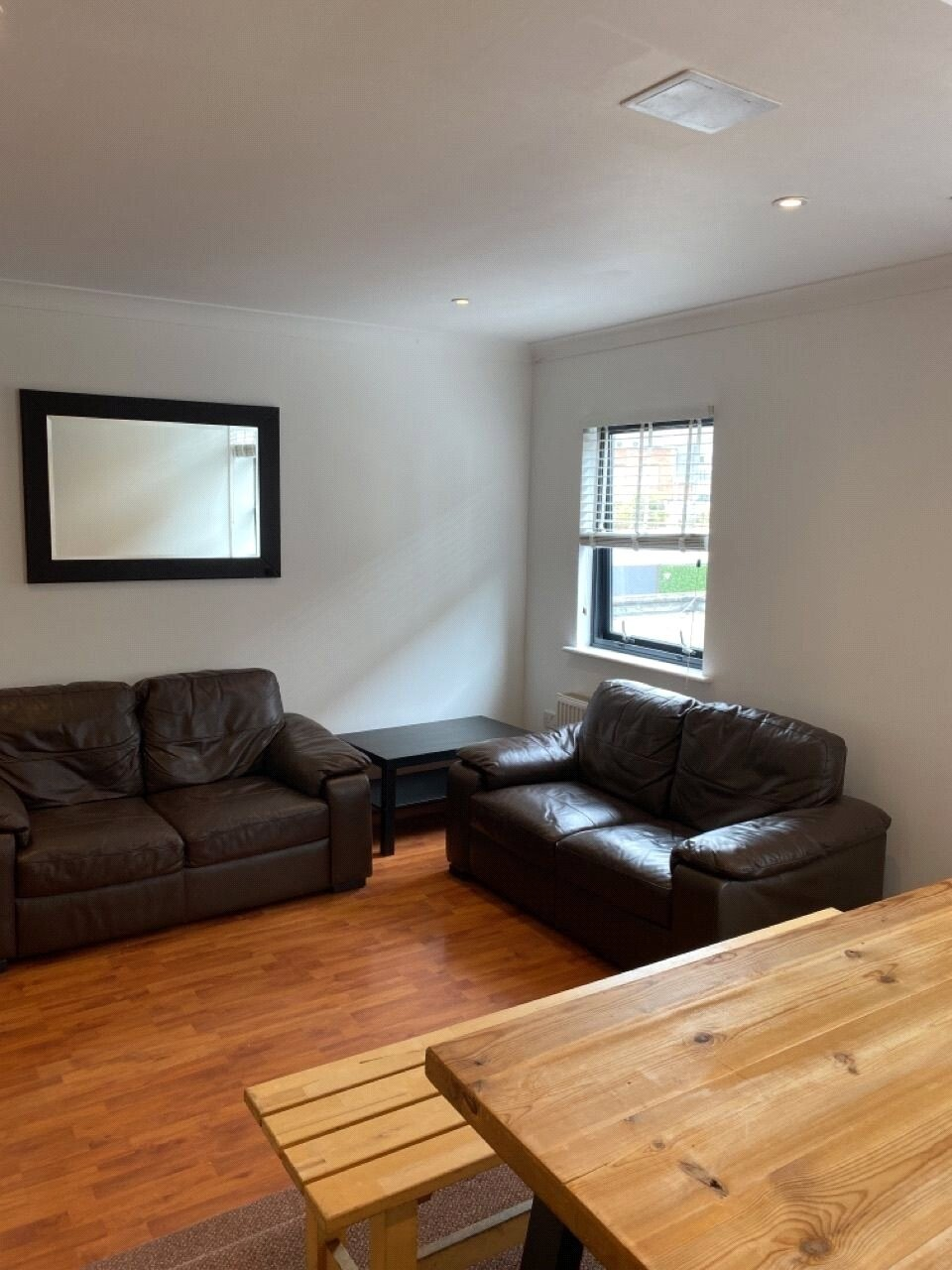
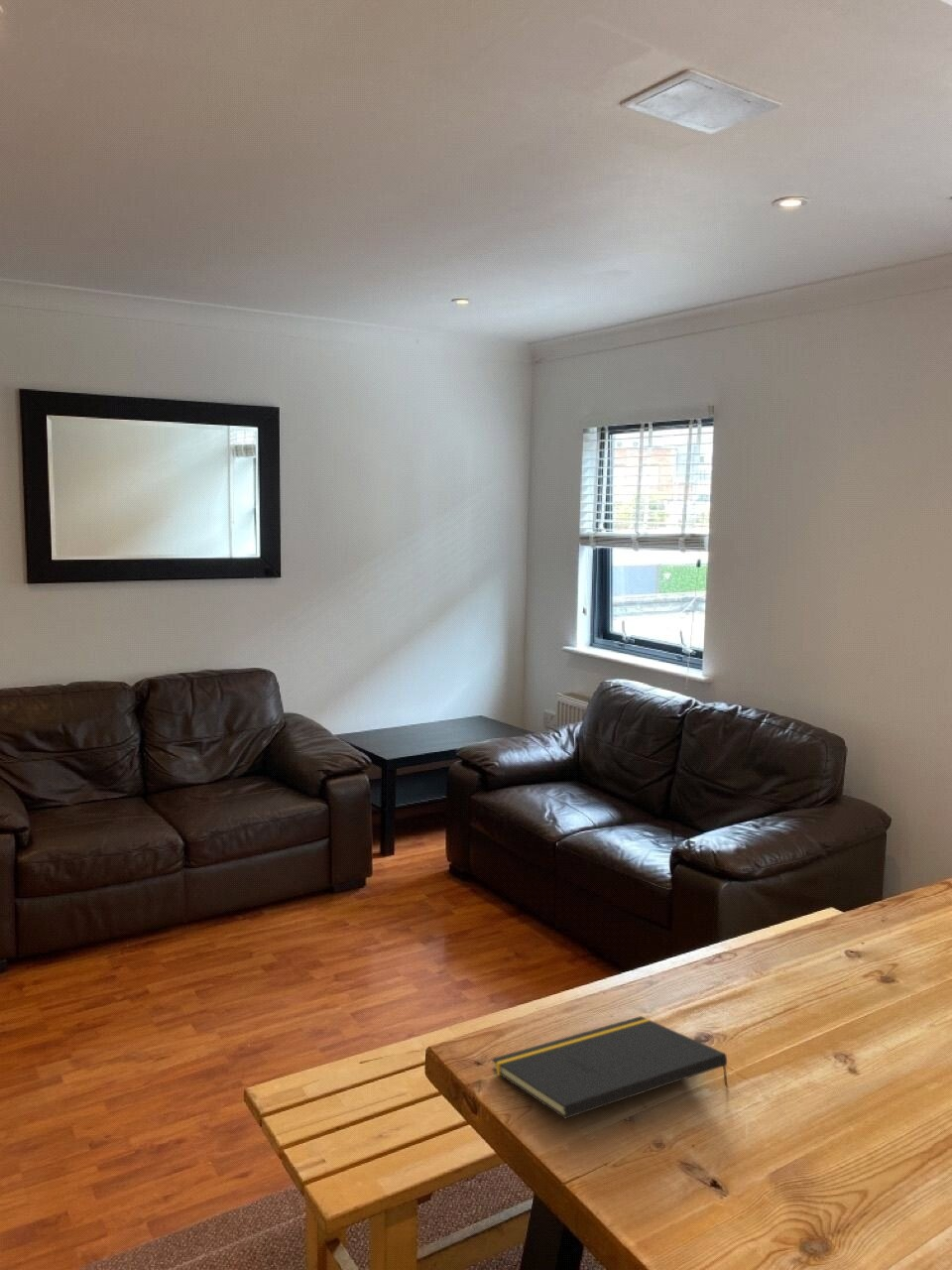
+ notepad (607, 1062)
